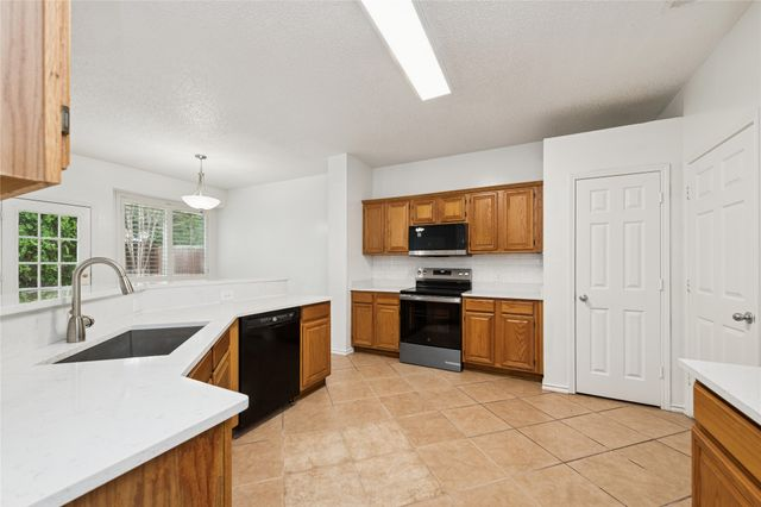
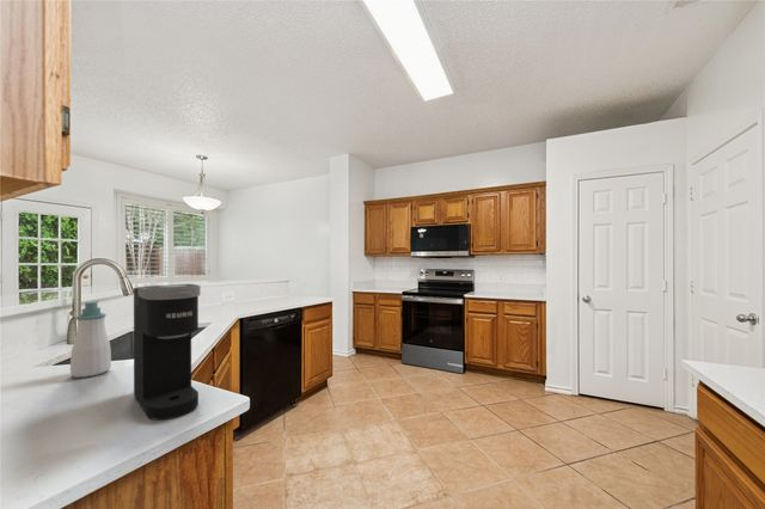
+ soap bottle (91, 337)
+ coffee maker (165, 342)
